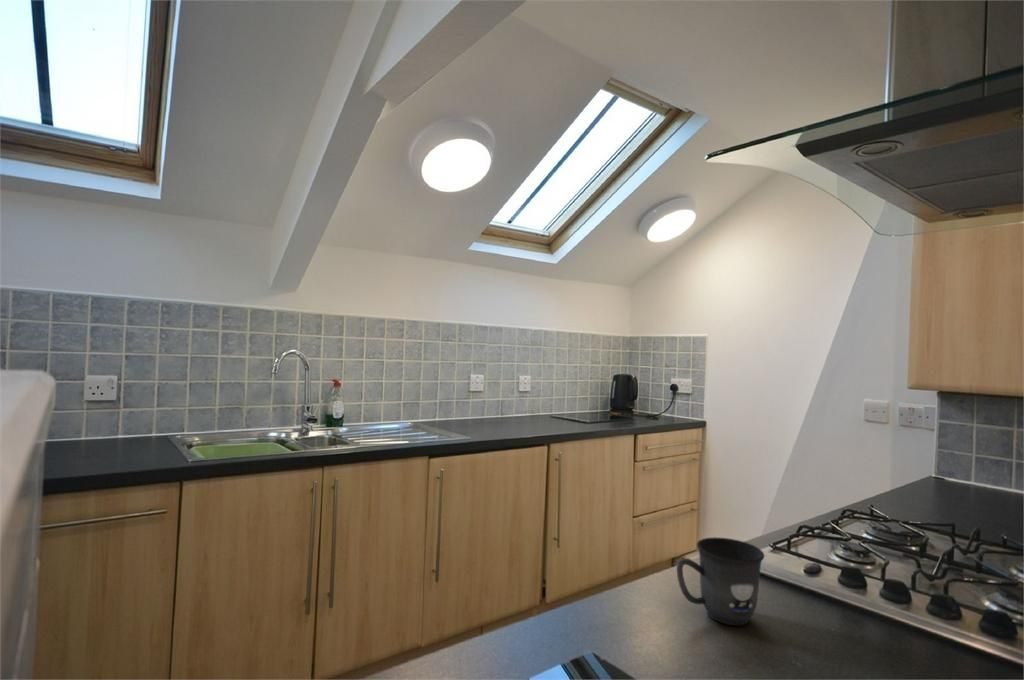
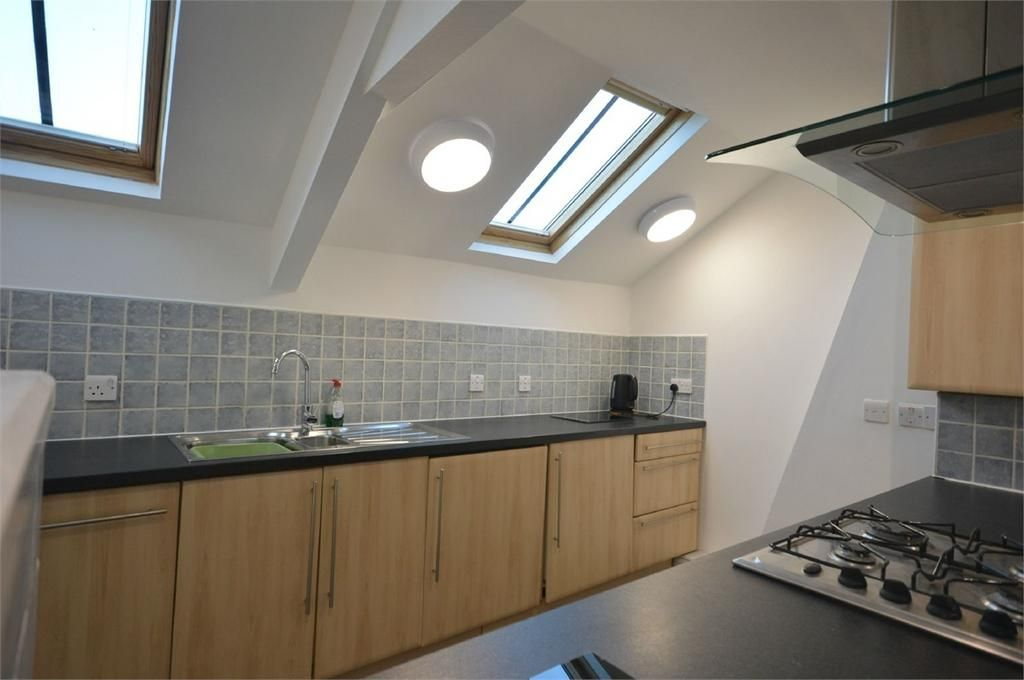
- mug (717, 581)
